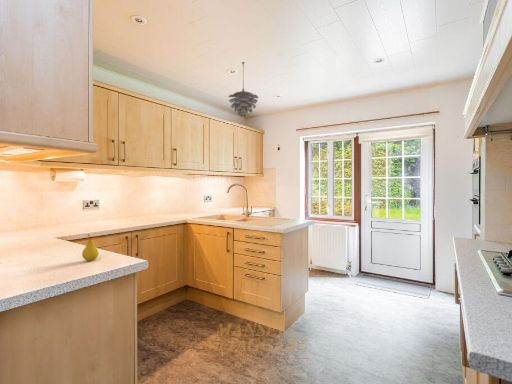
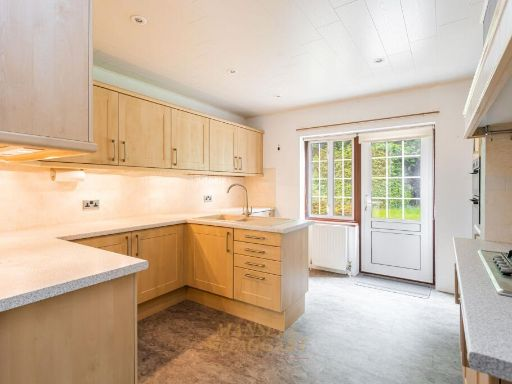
- pendant light (243, 89)
- fruit (90, 247)
